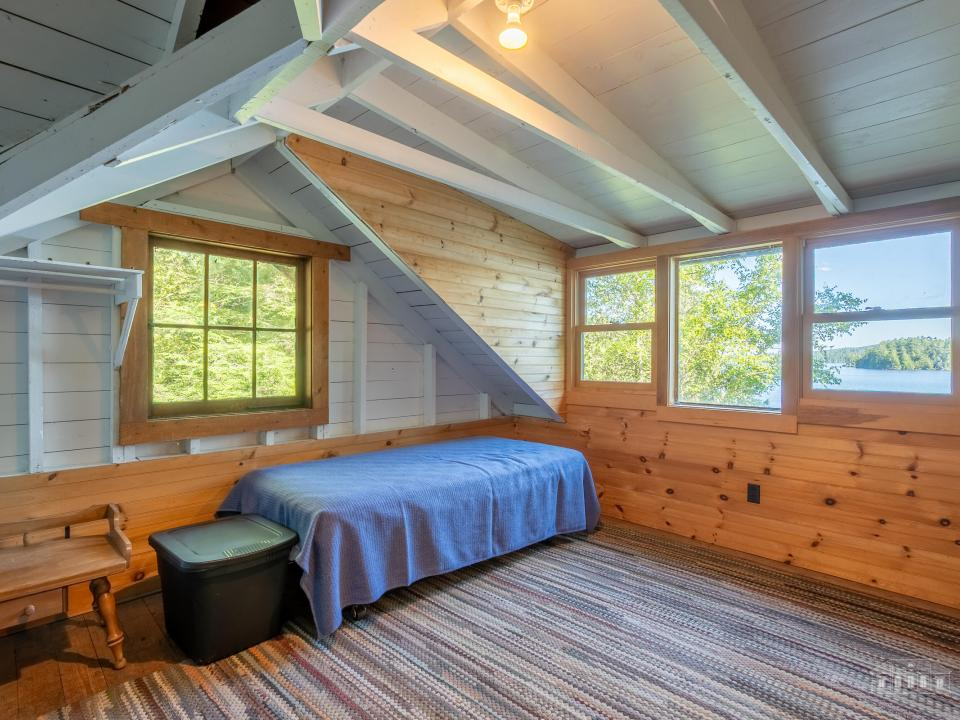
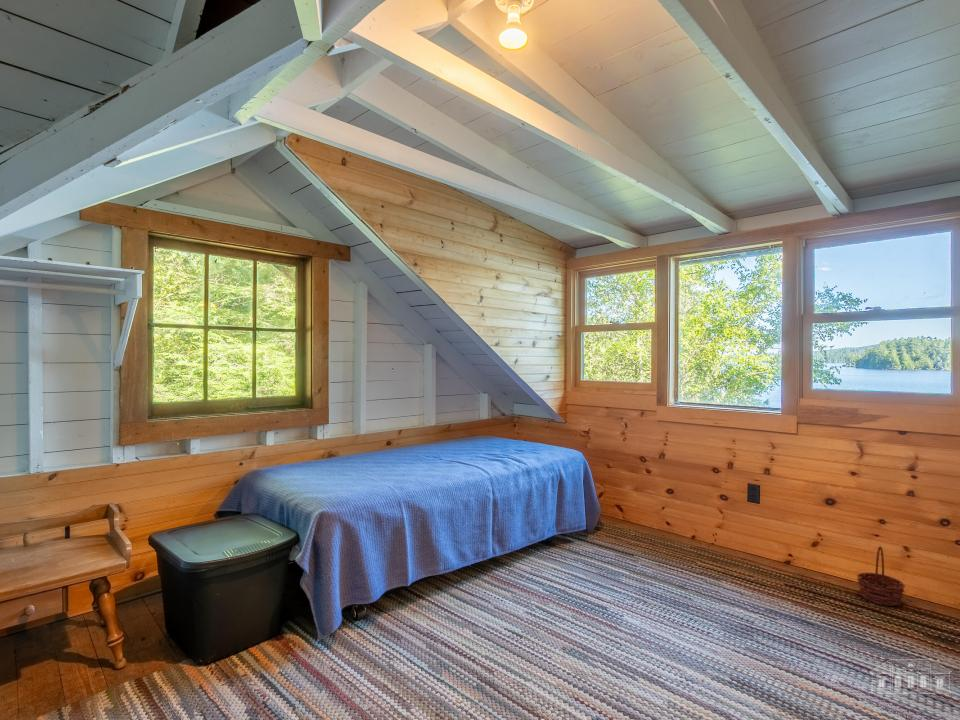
+ basket (880, 574)
